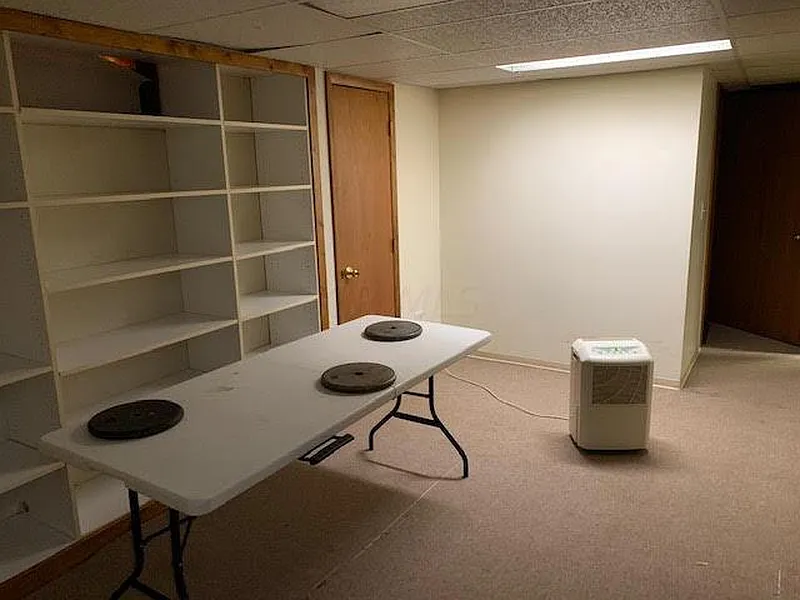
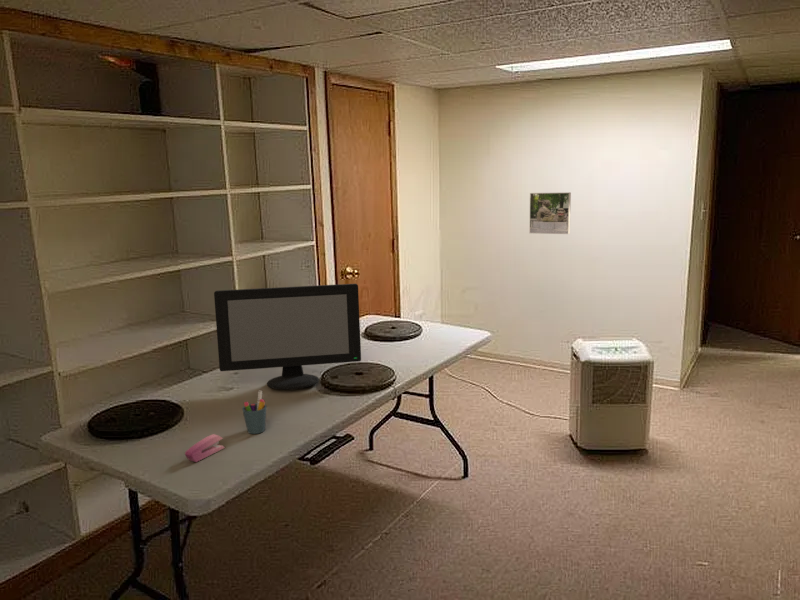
+ pen holder (255, 412)
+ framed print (549, 213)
+ stapler (204, 447)
+ computer monitor (290, 336)
